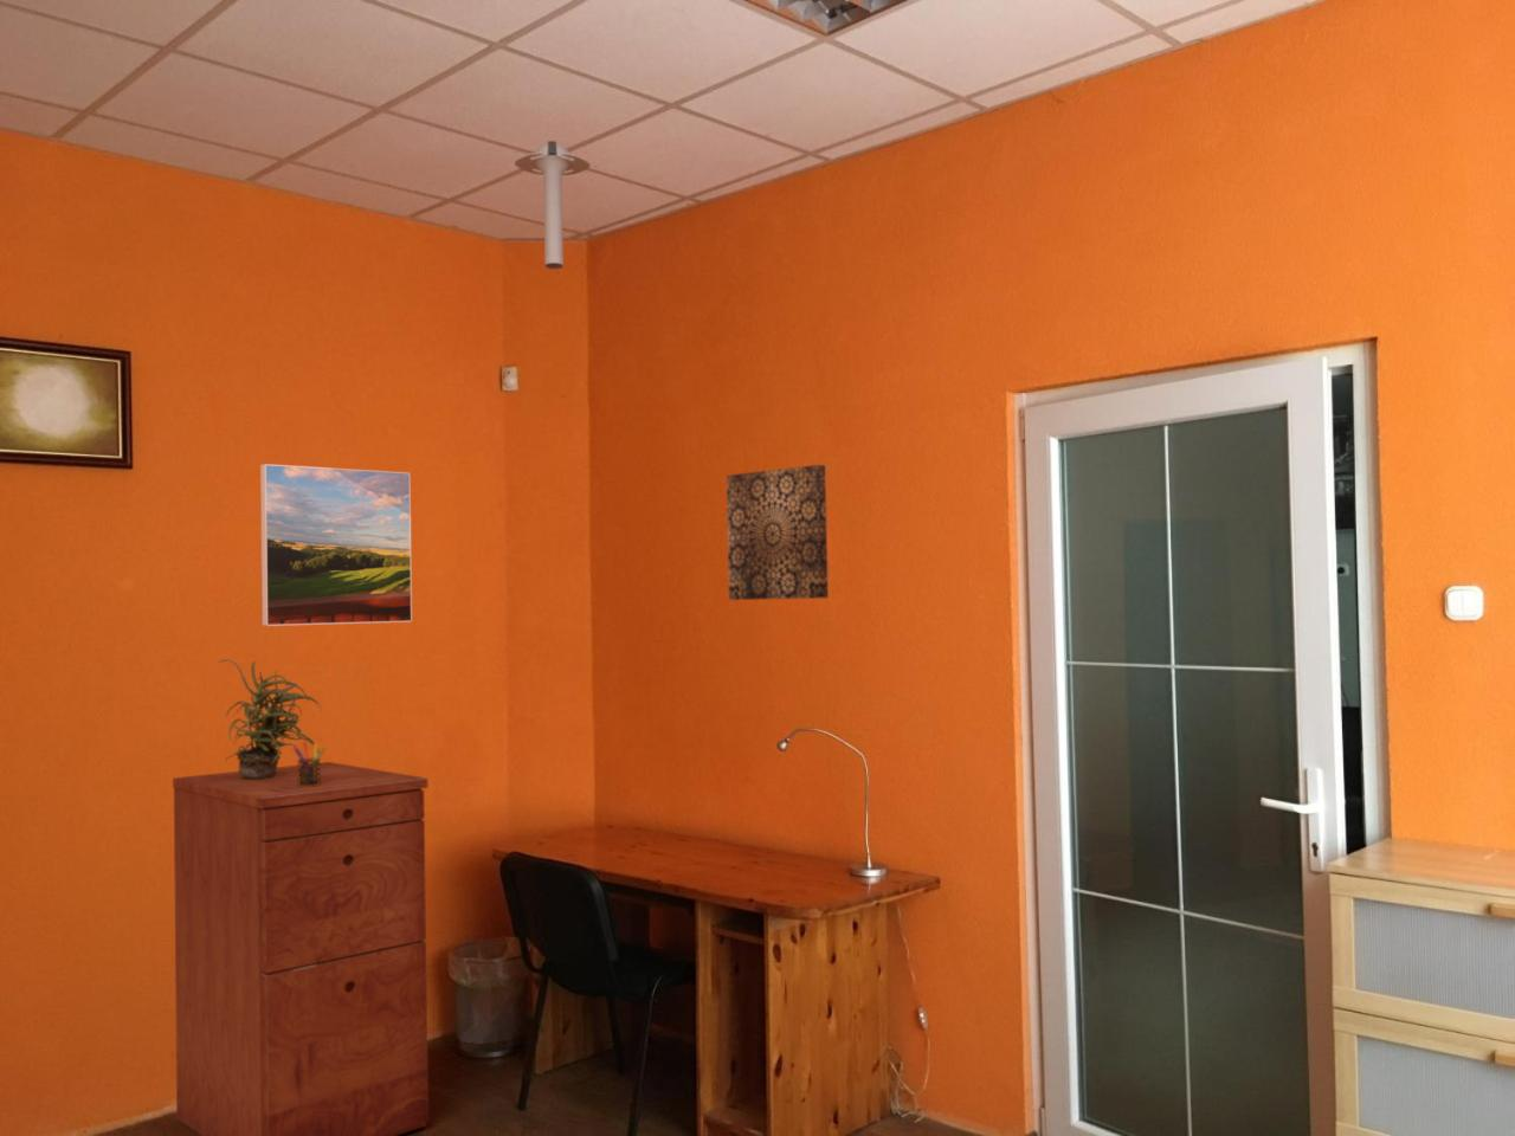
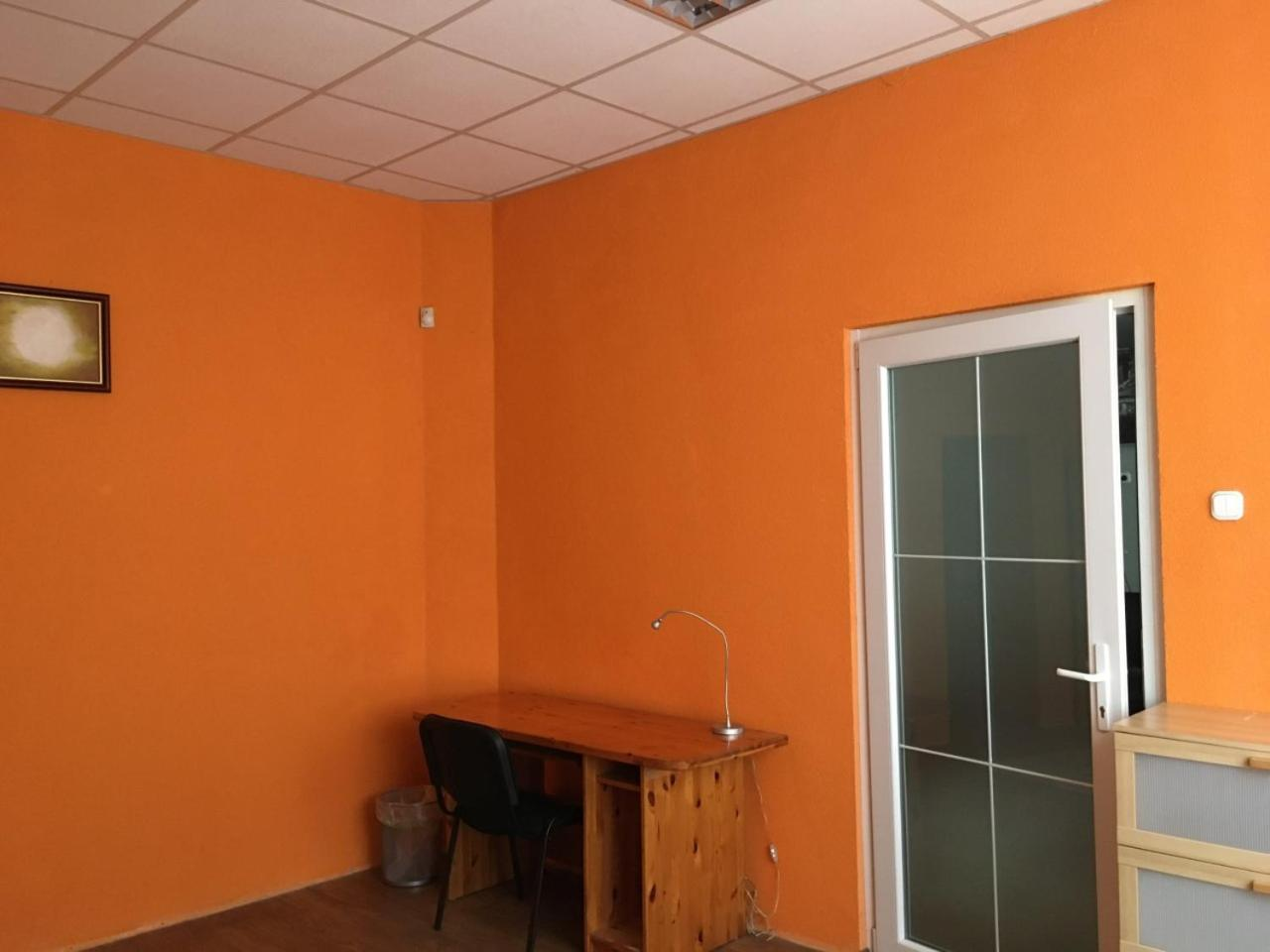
- potted plant (265, 716)
- filing cabinet (299, 950)
- wall art (775, 533)
- pen holder (310, 761)
- ceiling light (552, 205)
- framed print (339, 545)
